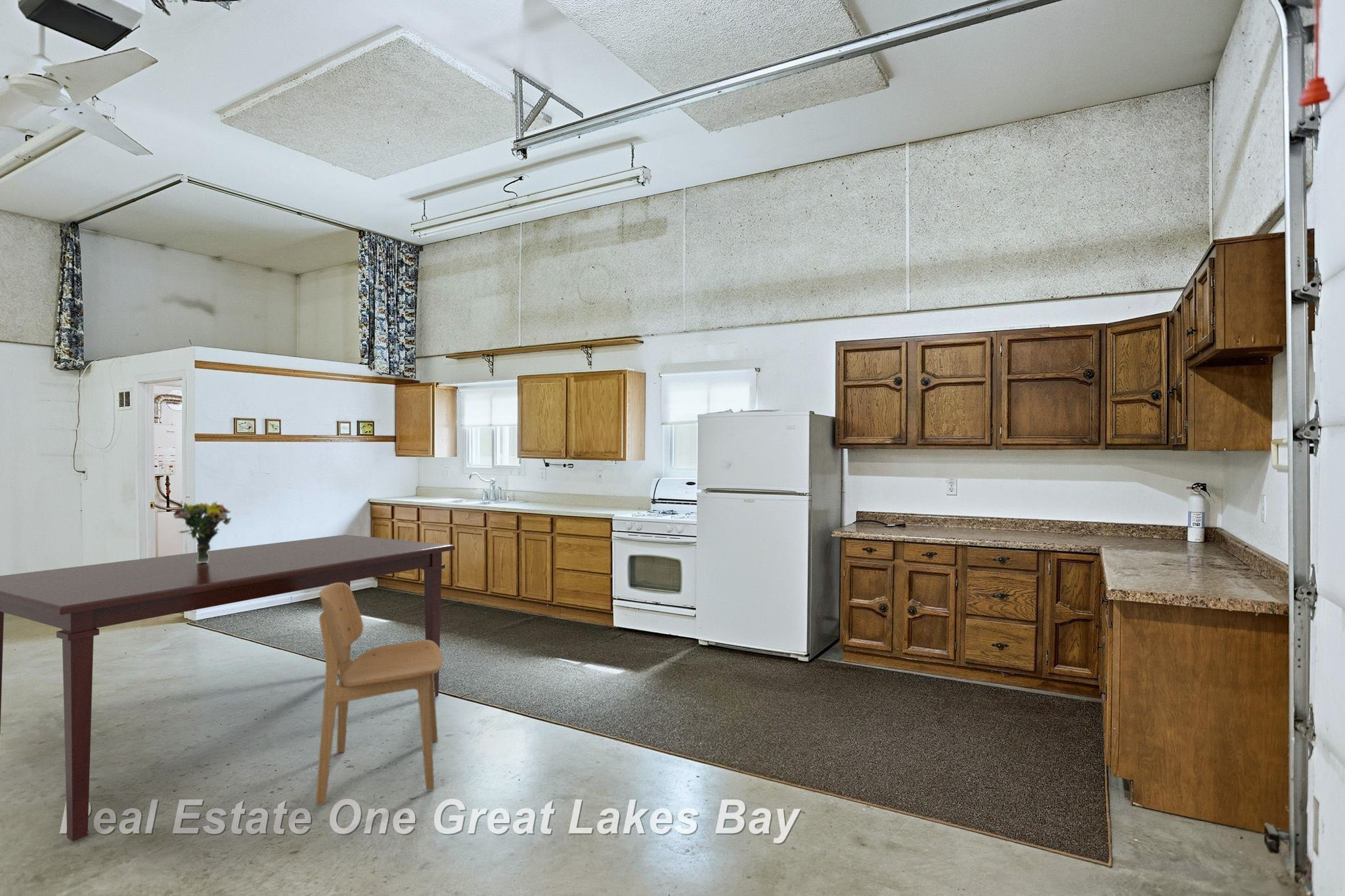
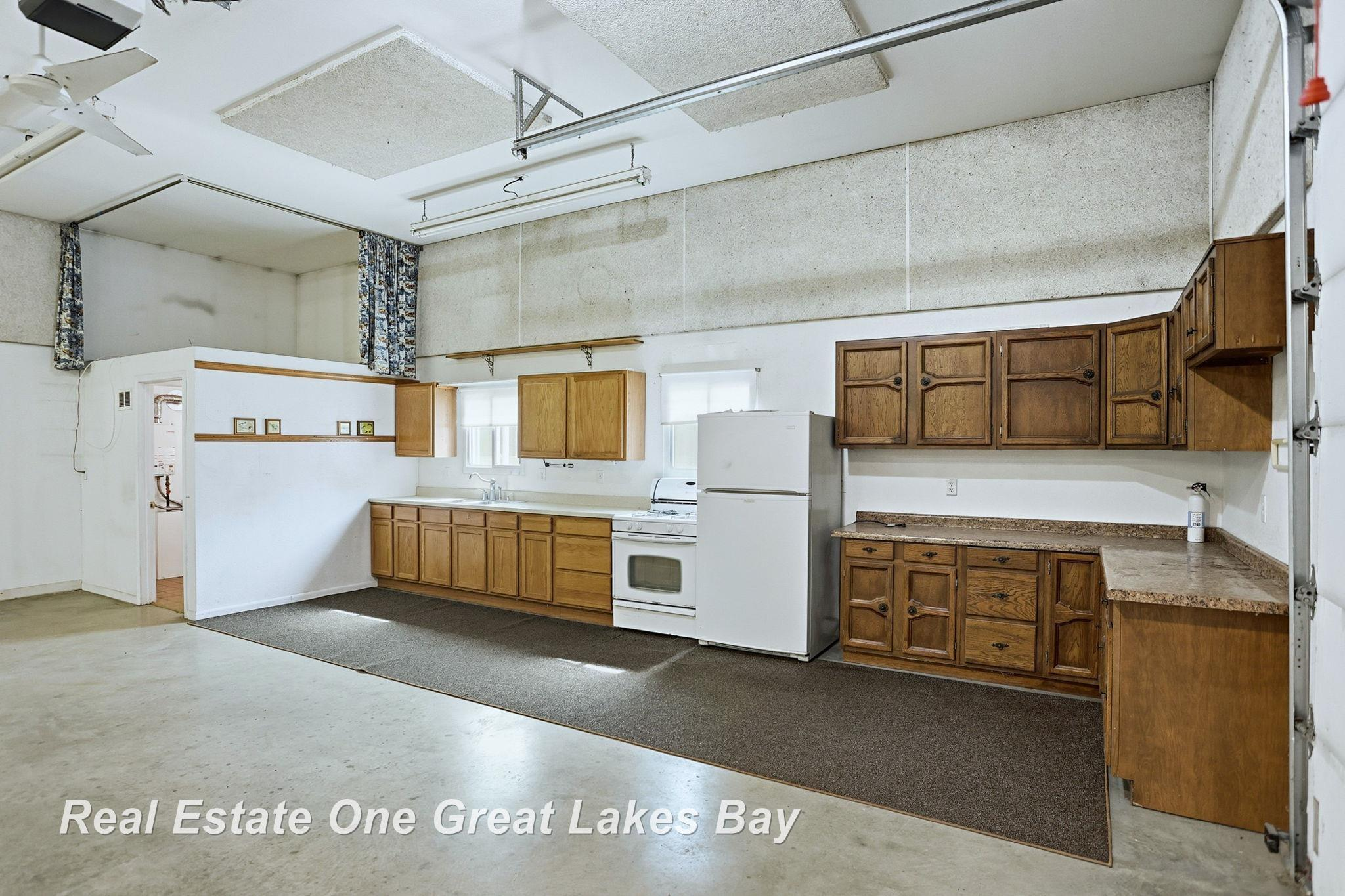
- bouquet (202, 531)
- dining table (235, 602)
- dining chair (383, 678)
